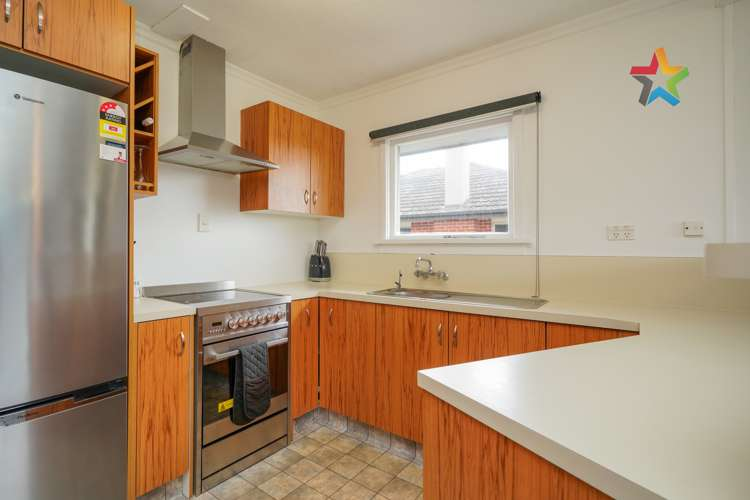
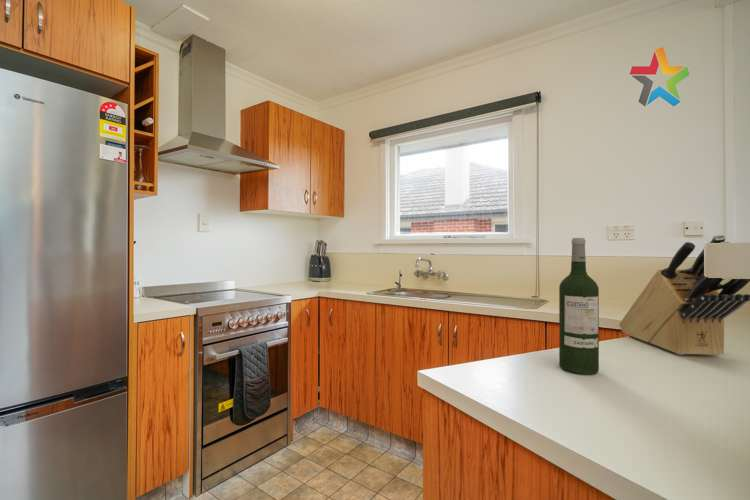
+ wine bottle (578, 303)
+ knife block (676, 292)
